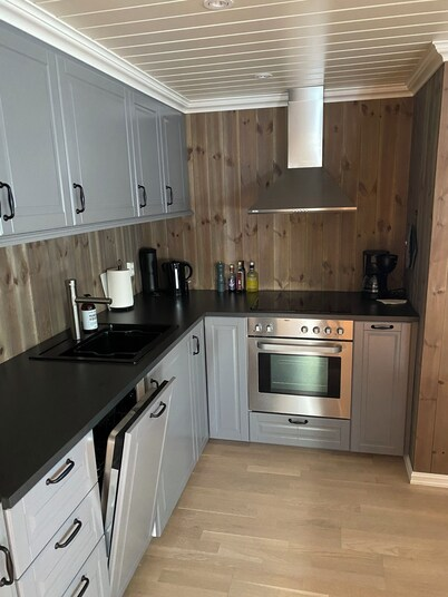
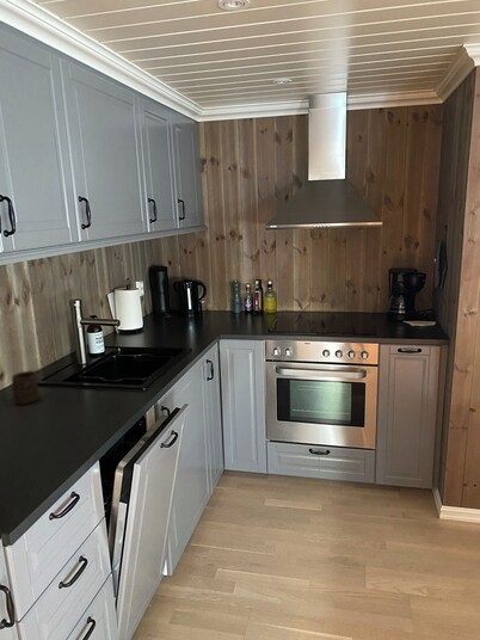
+ cup (25, 387)
